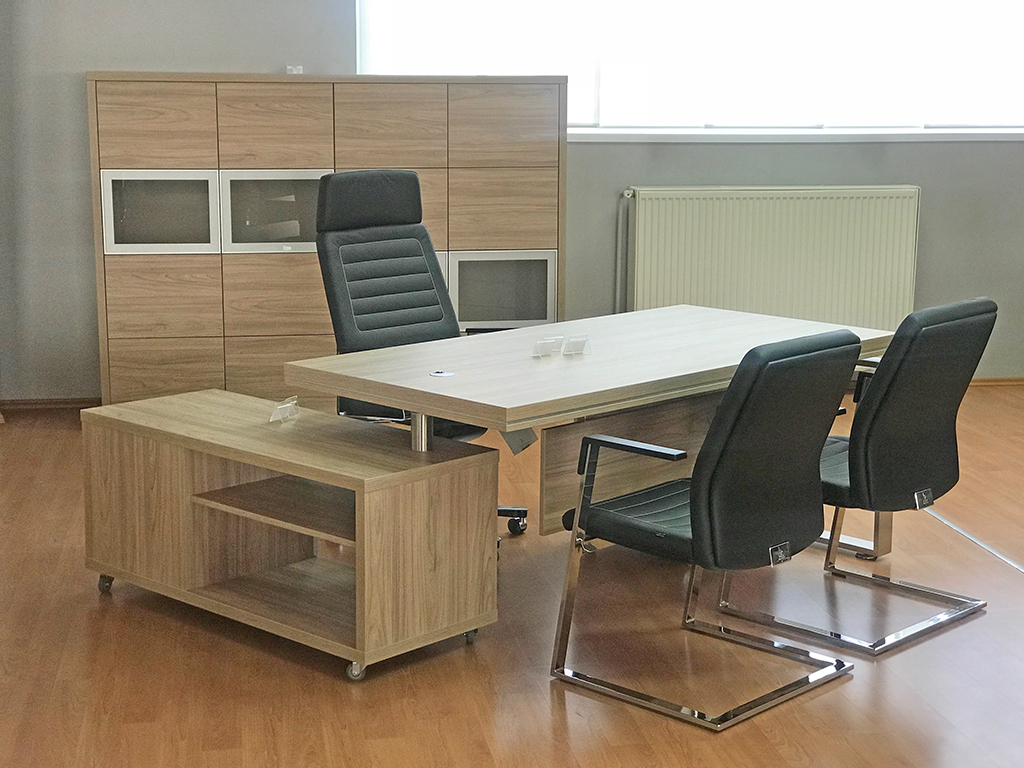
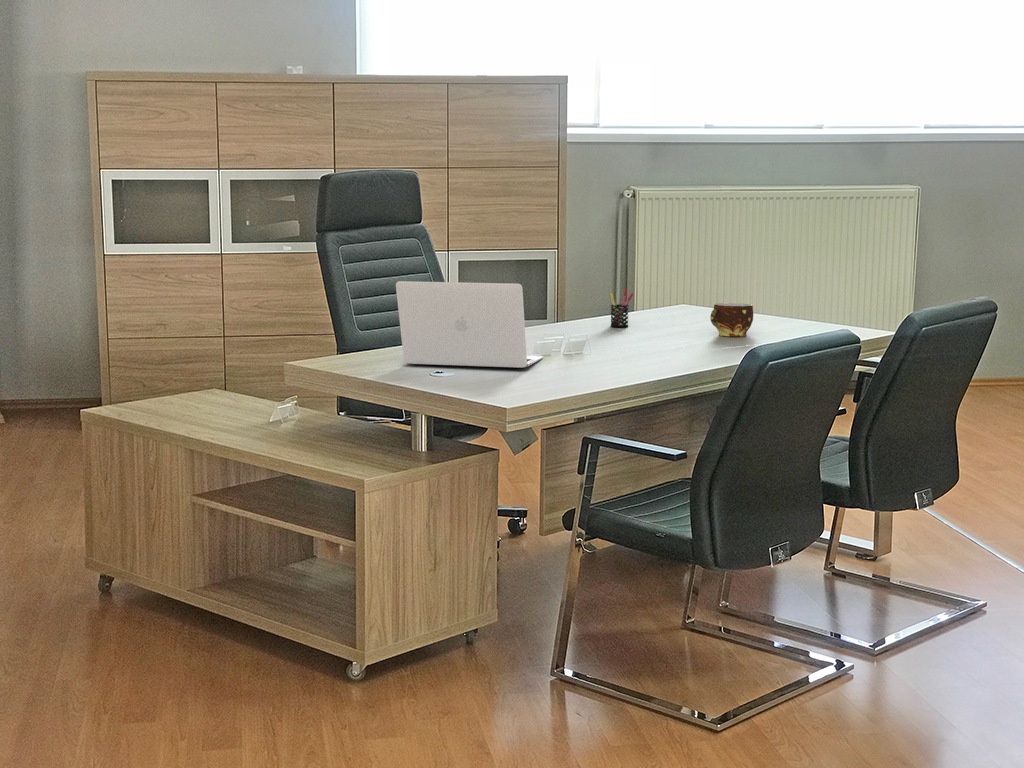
+ laptop (472, 321)
+ pen holder (618, 307)
+ cup (732, 320)
